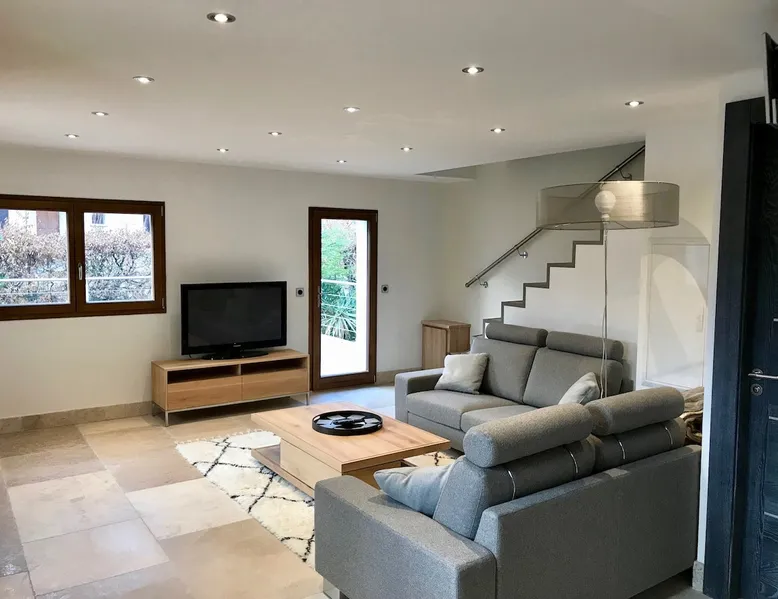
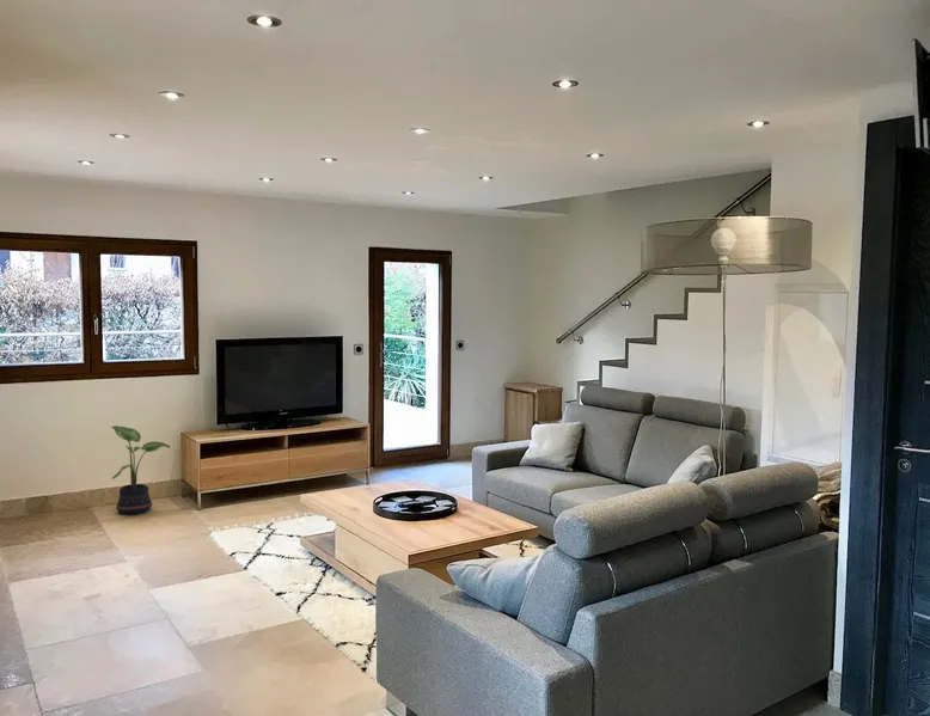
+ potted plant (137, 466)
